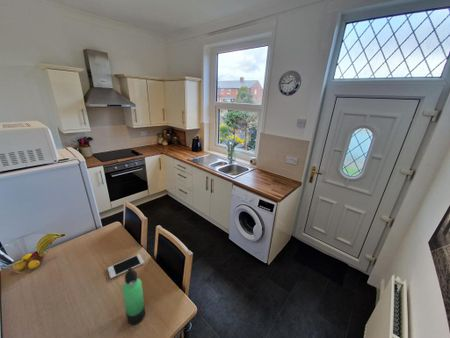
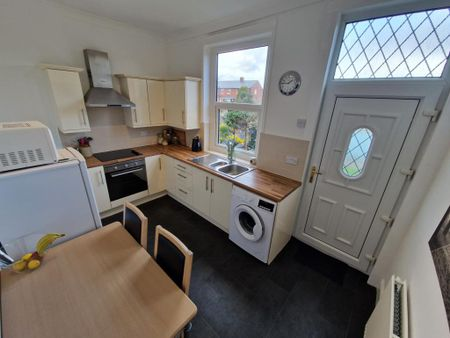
- thermos bottle (133, 293)
- cell phone (126, 265)
